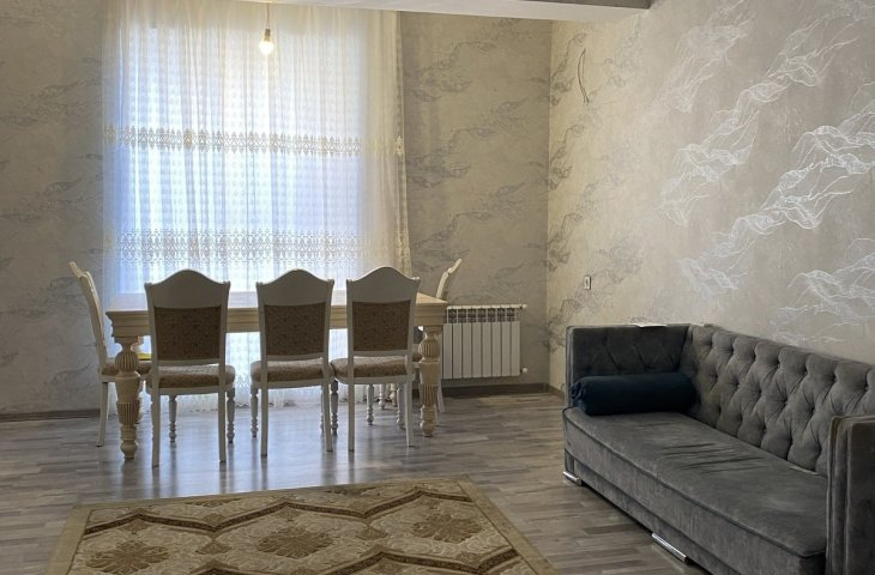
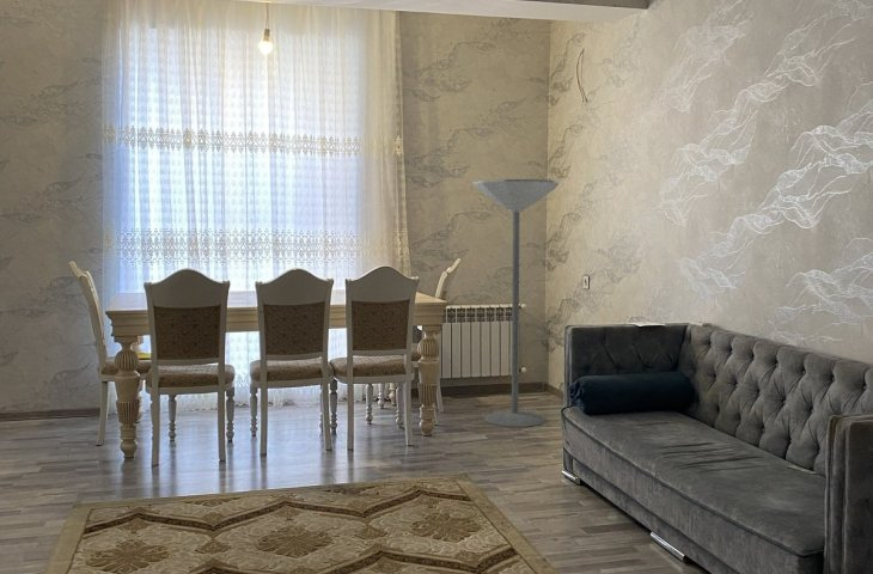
+ floor lamp (515, 301)
